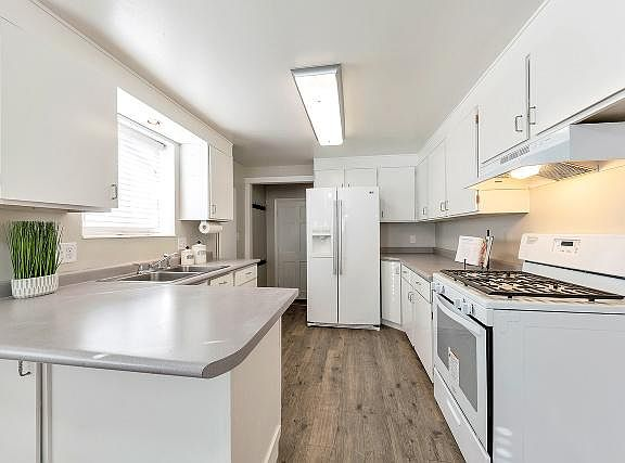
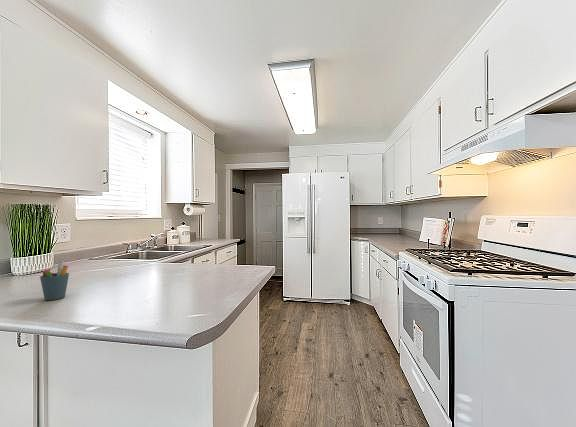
+ pen holder (55, 280)
